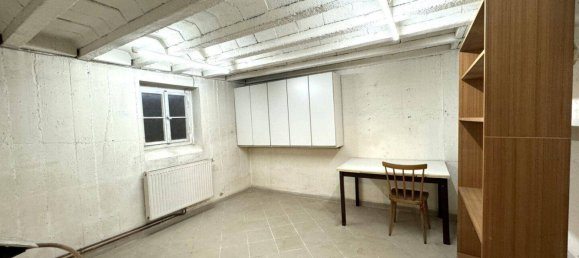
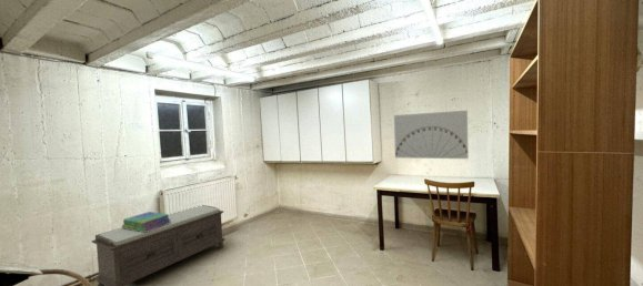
+ stack of books (147, 221)
+ wall art (429, 135)
+ bench (168, 242)
